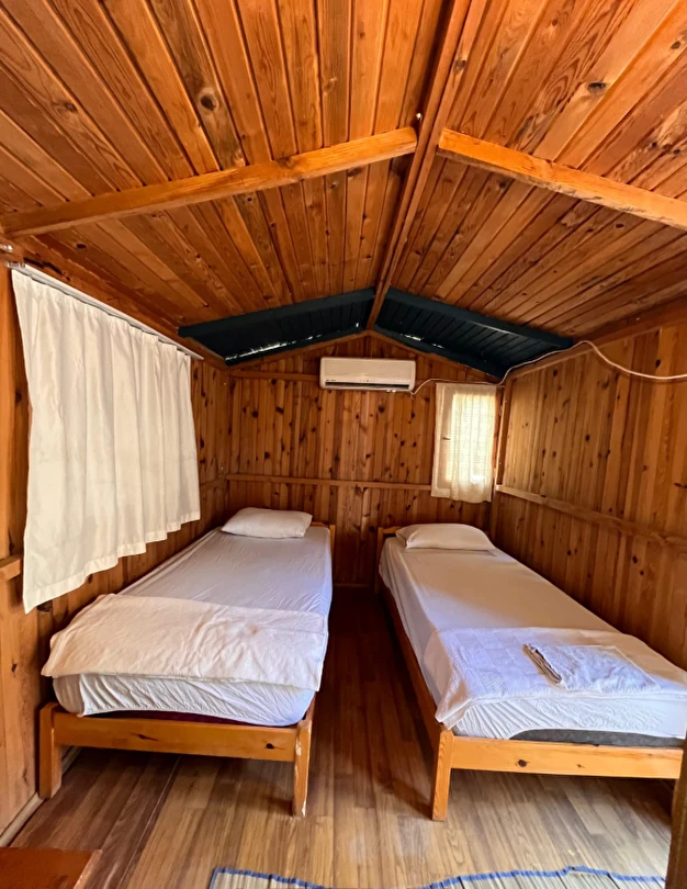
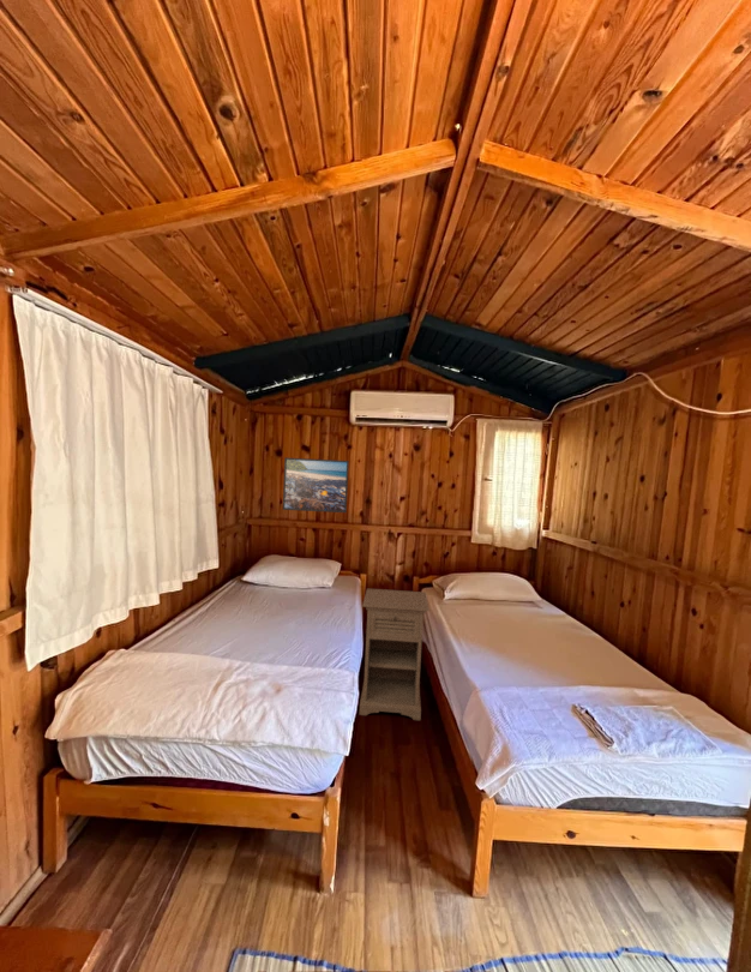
+ nightstand (392, 650)
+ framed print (316, 485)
